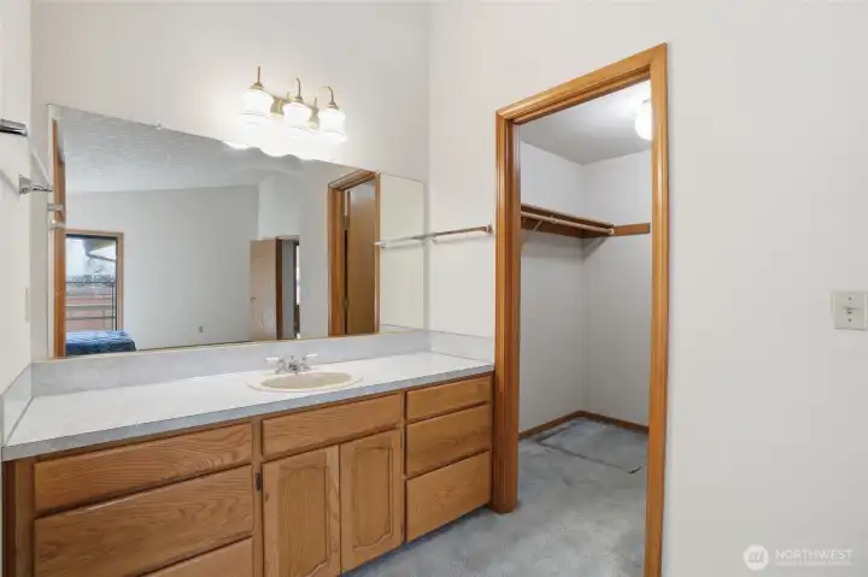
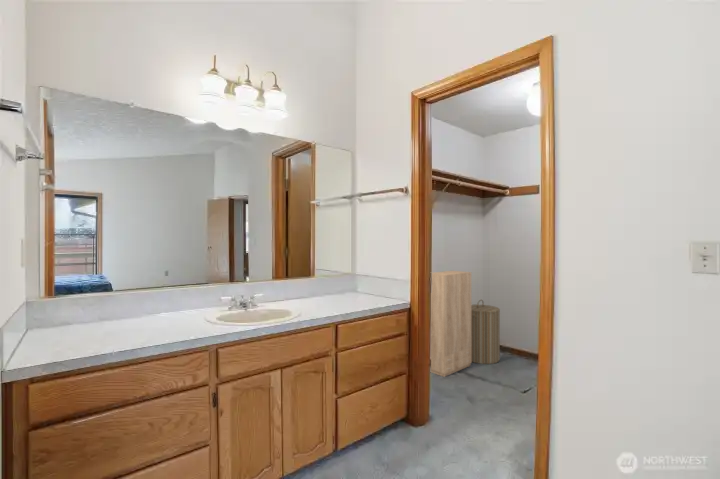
+ cabinet (448, 320)
+ laundry hamper (481, 328)
